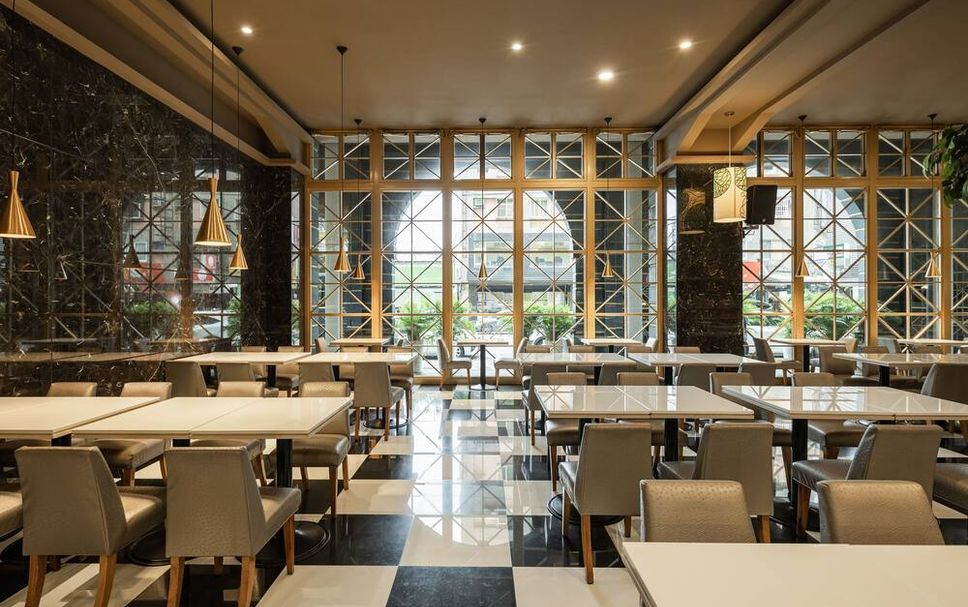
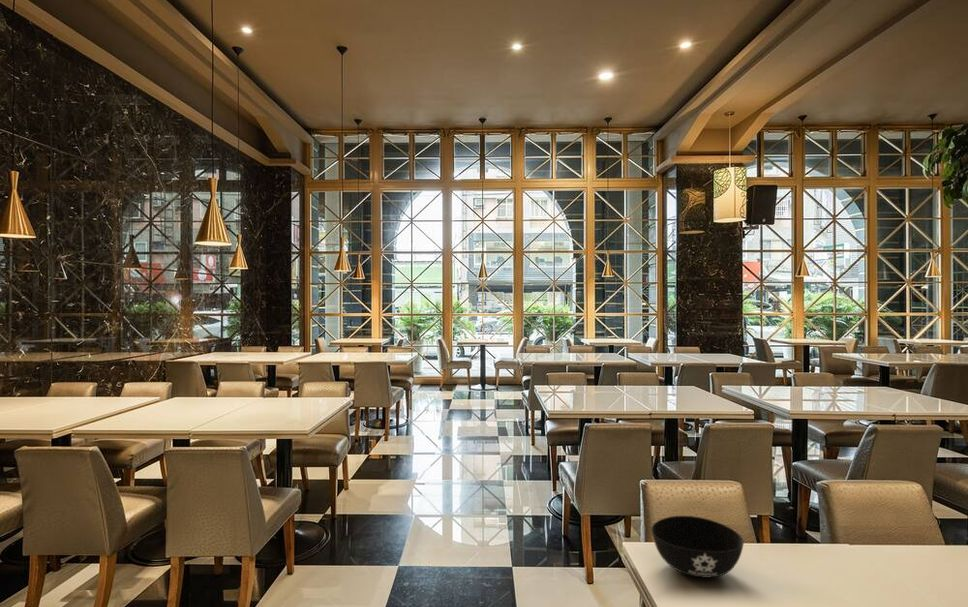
+ bowl (696, 550)
